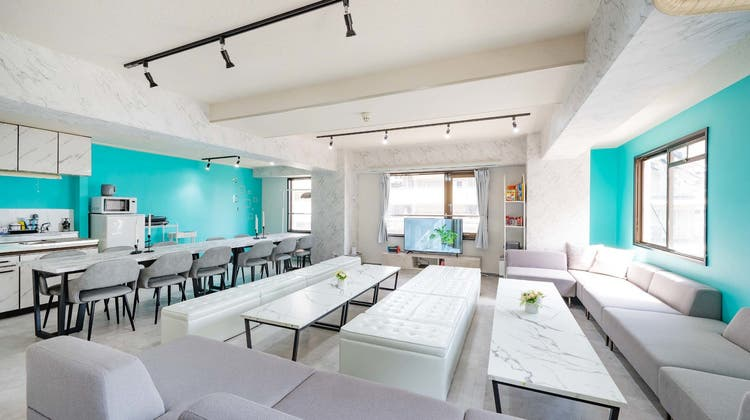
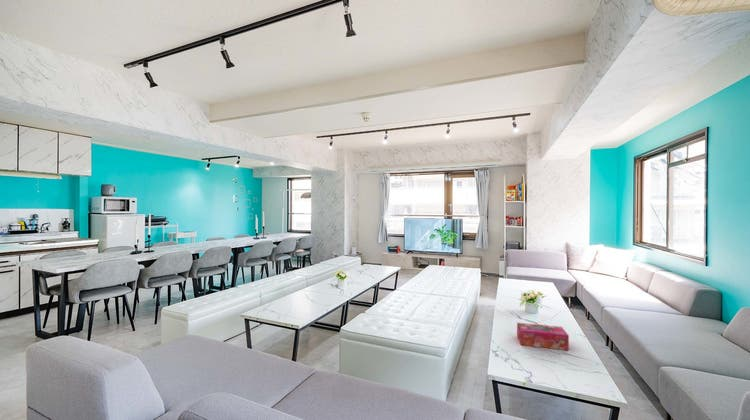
+ tissue box (541, 335)
